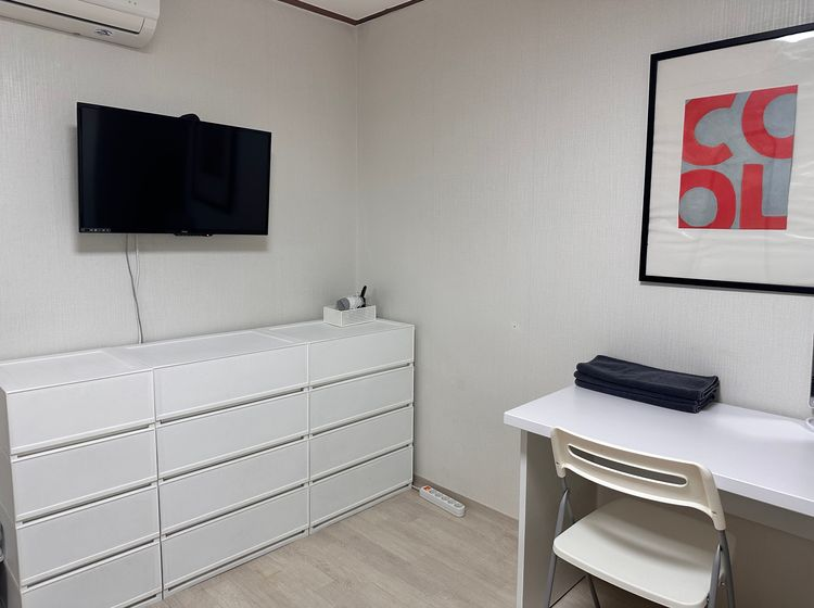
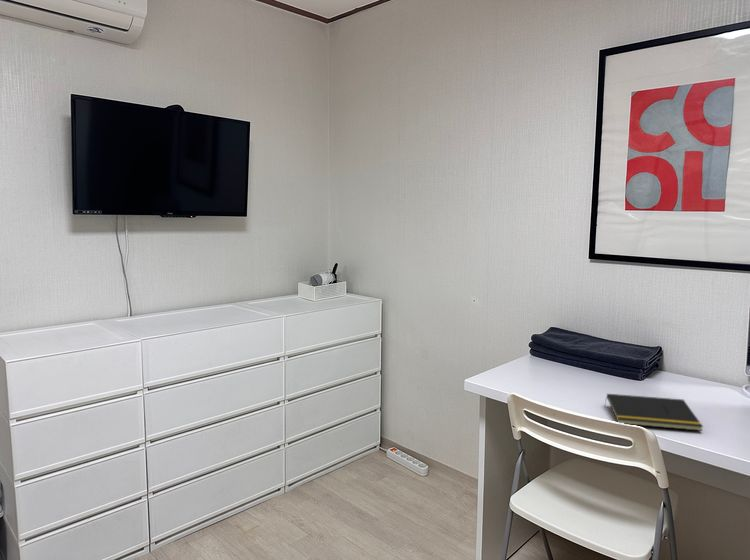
+ notepad (652, 411)
